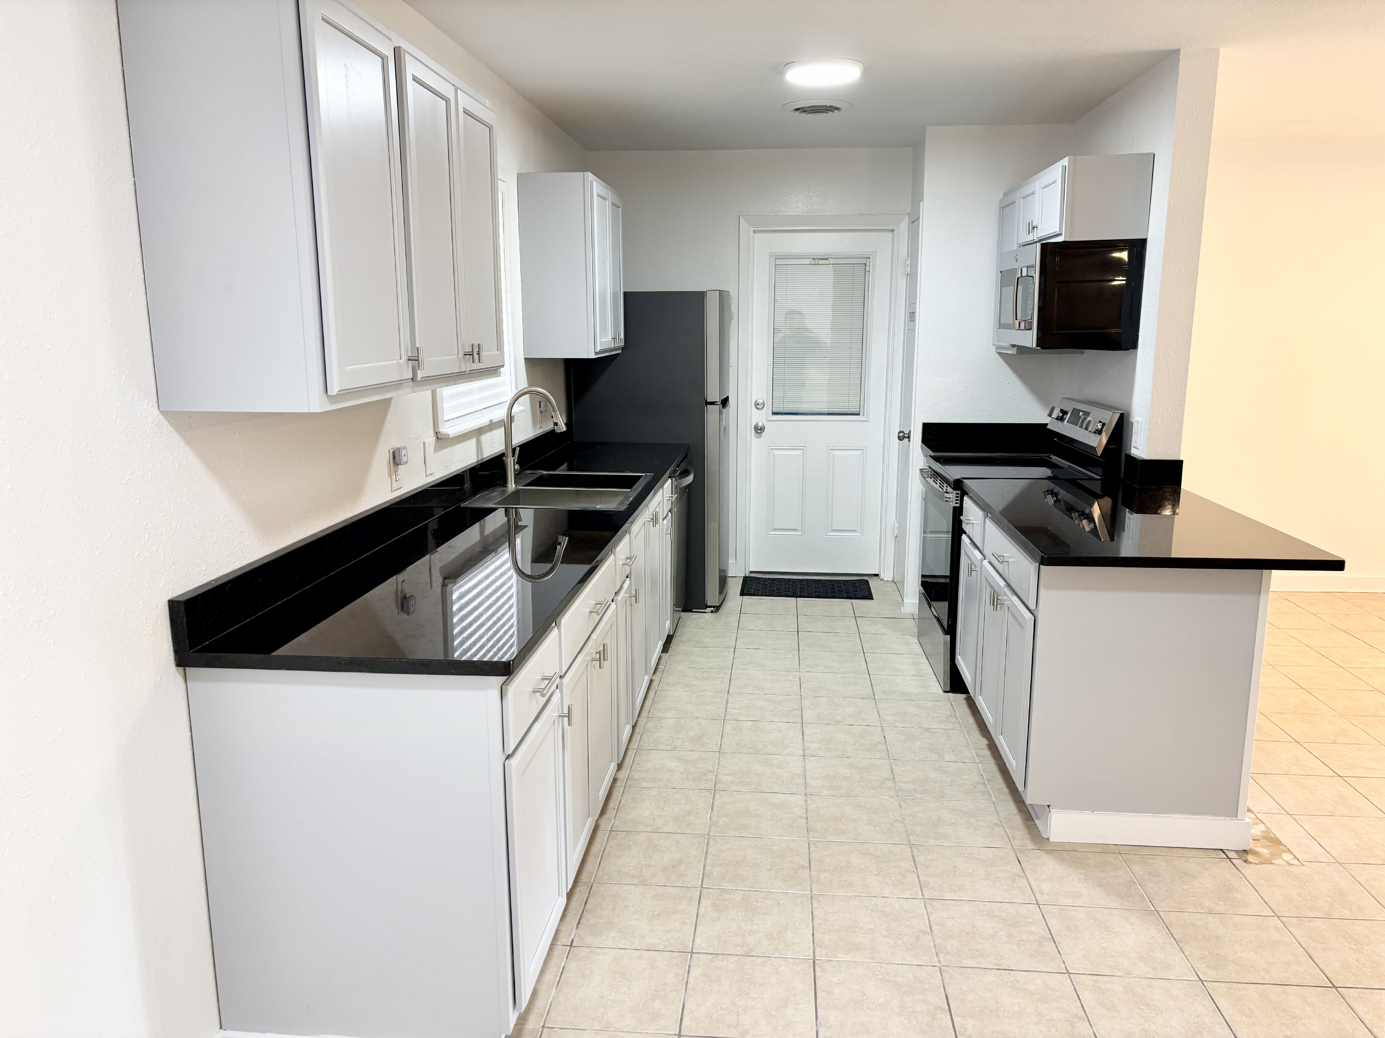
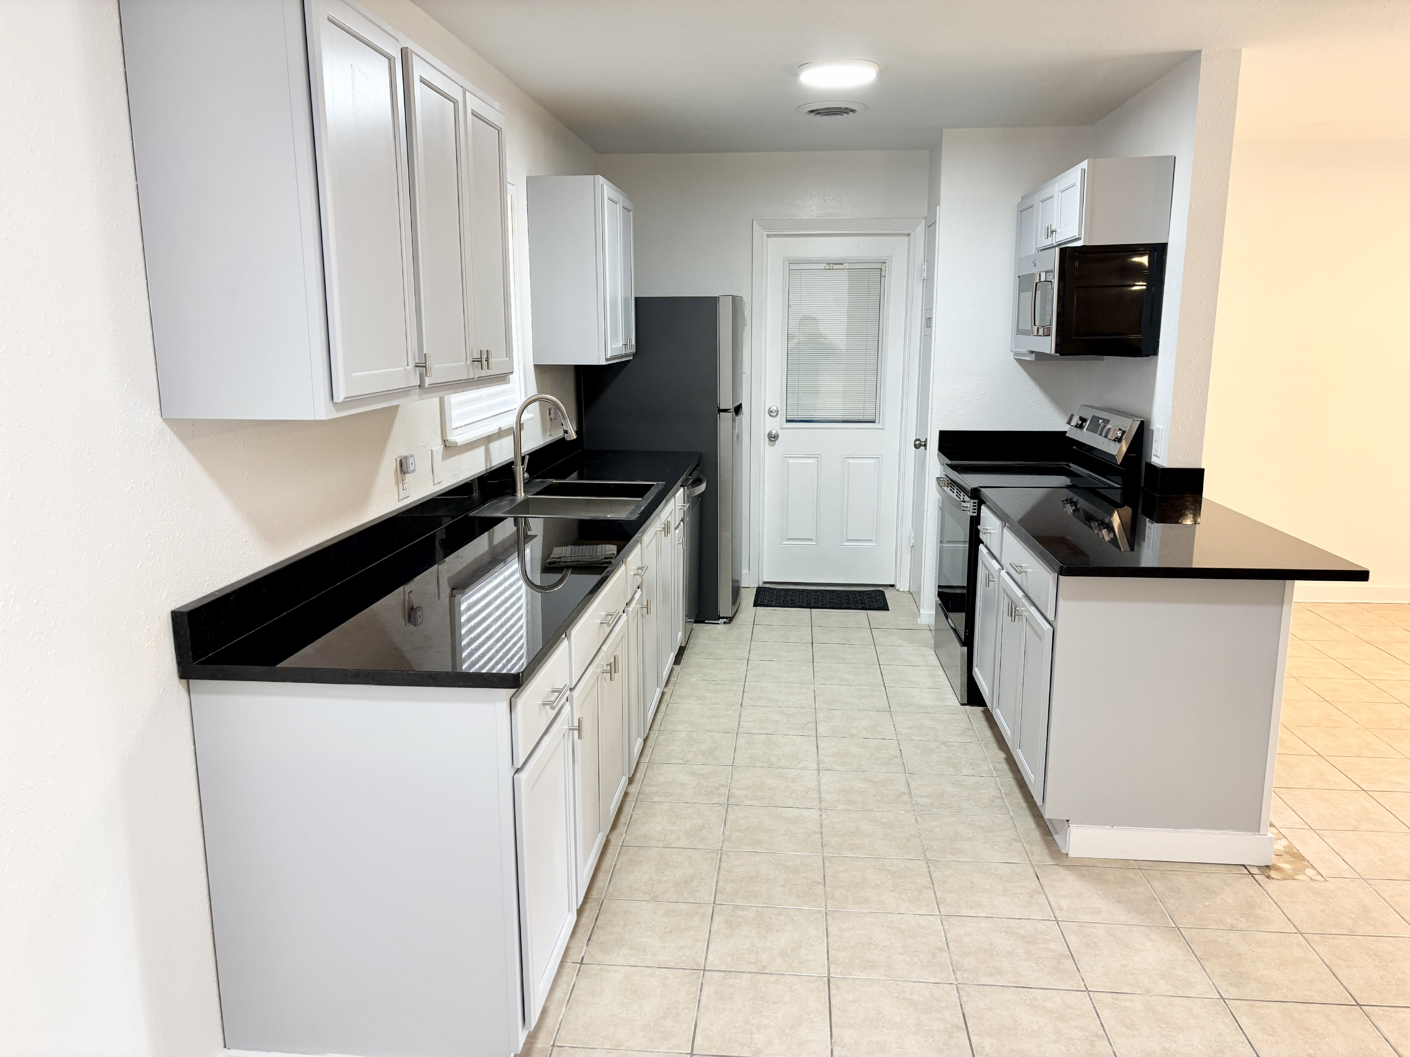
+ dish towel (583, 554)
